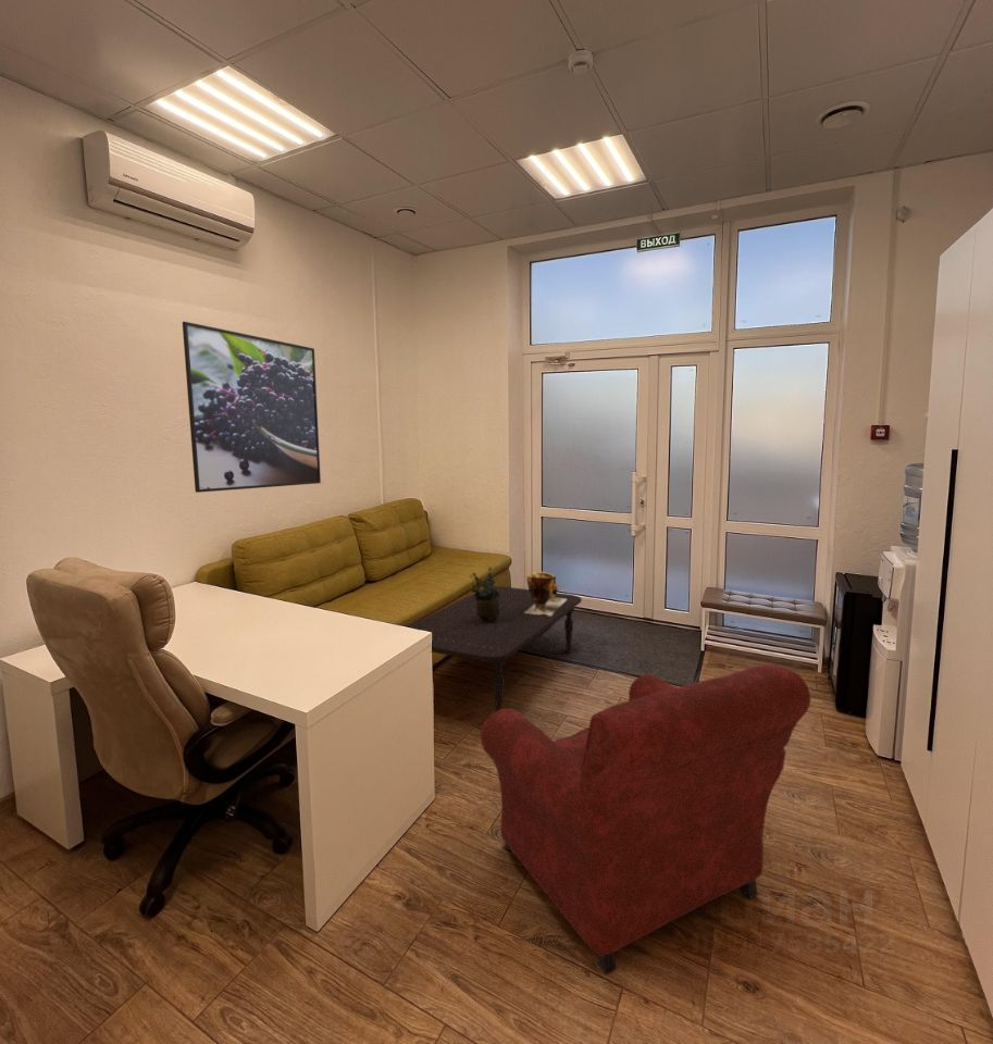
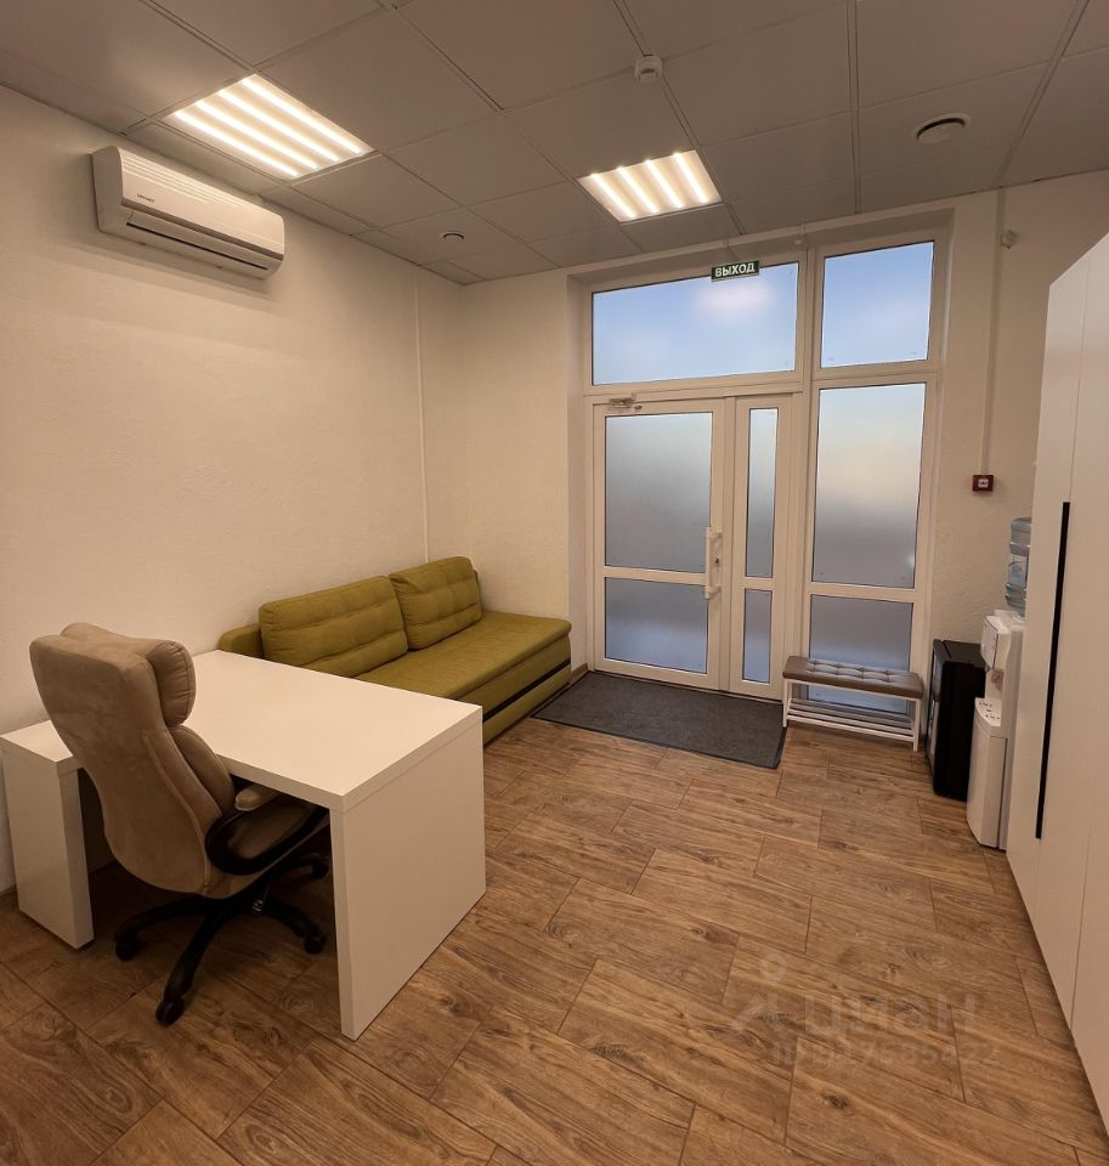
- armchair (629, 762)
- coffee table (495, 644)
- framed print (260, 413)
- clay pot (545, 589)
- potted plant (486, 594)
